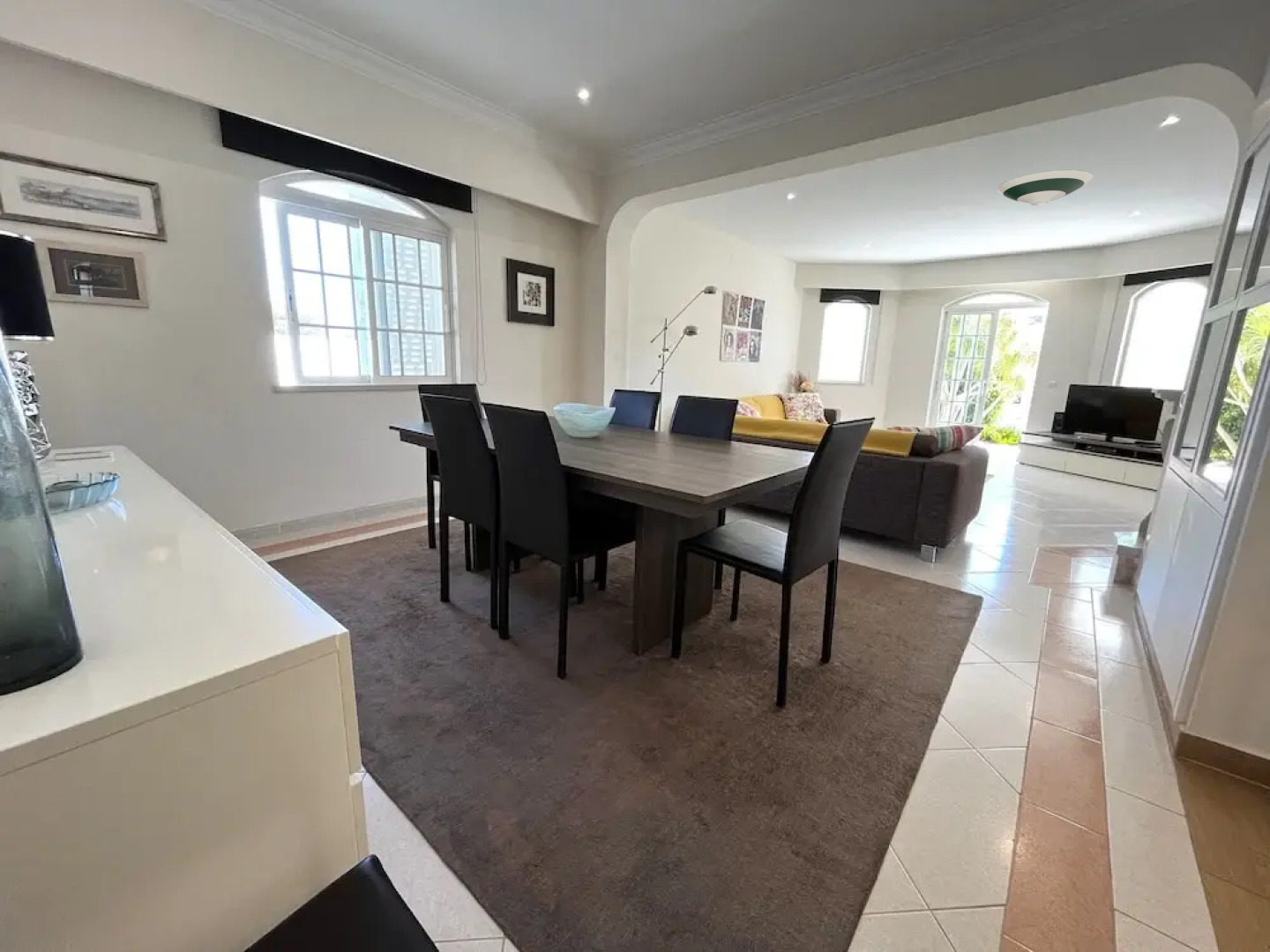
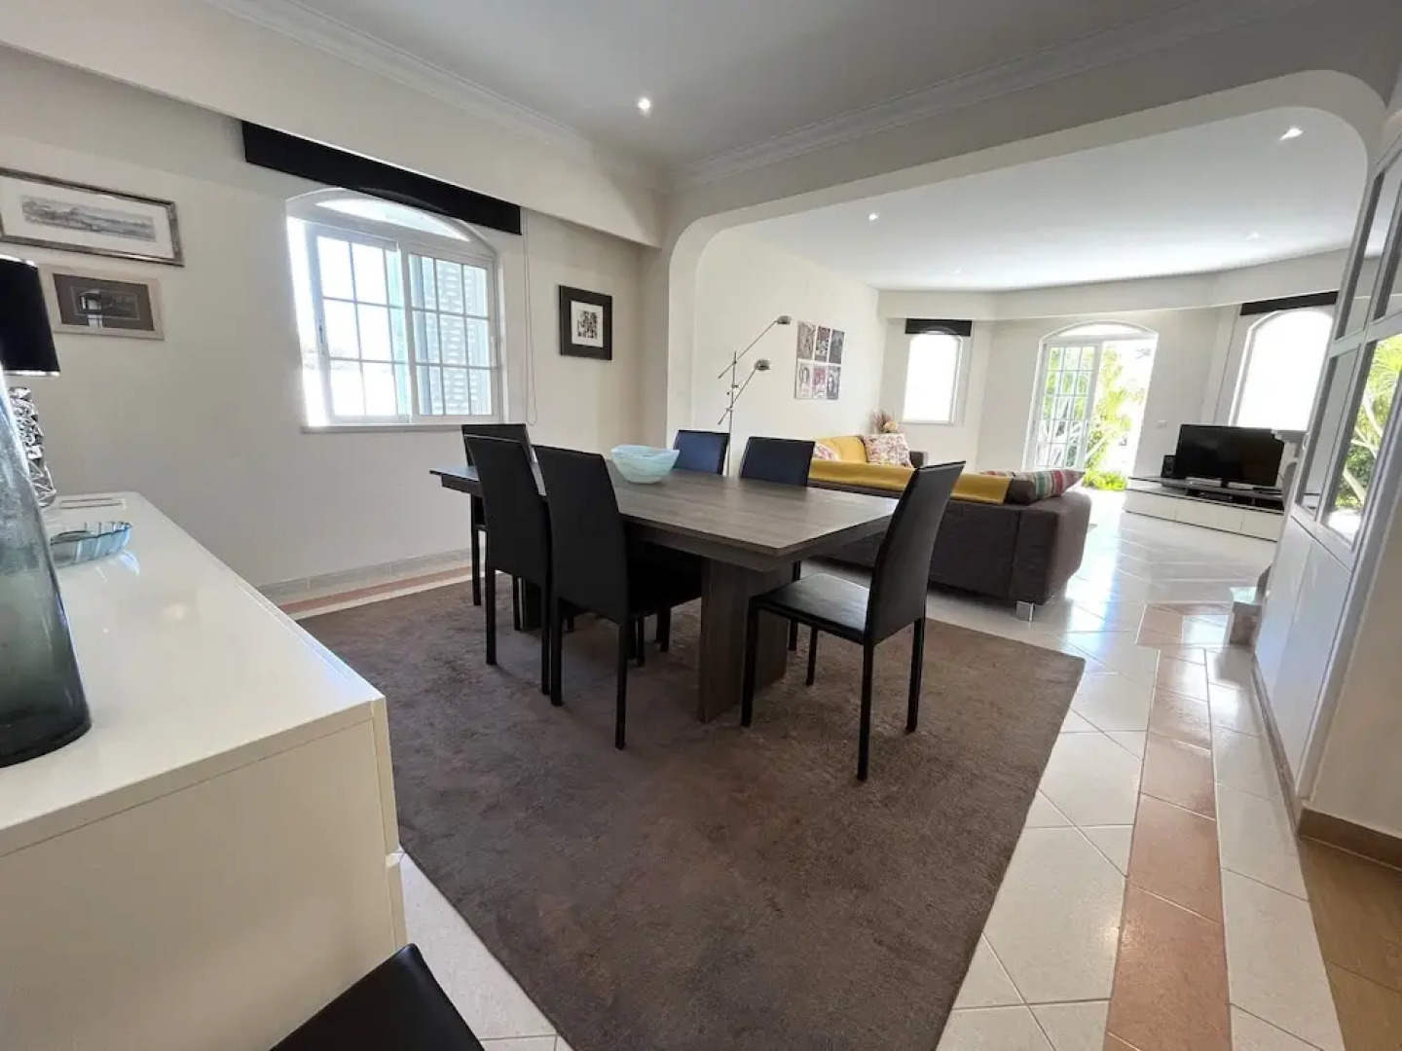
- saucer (1041, 193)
